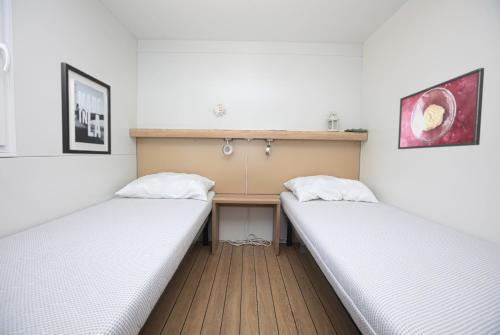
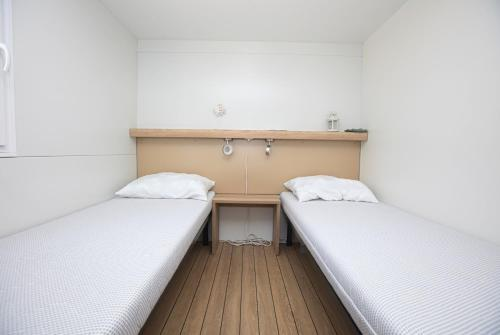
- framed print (431, 117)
- wall art (89, 115)
